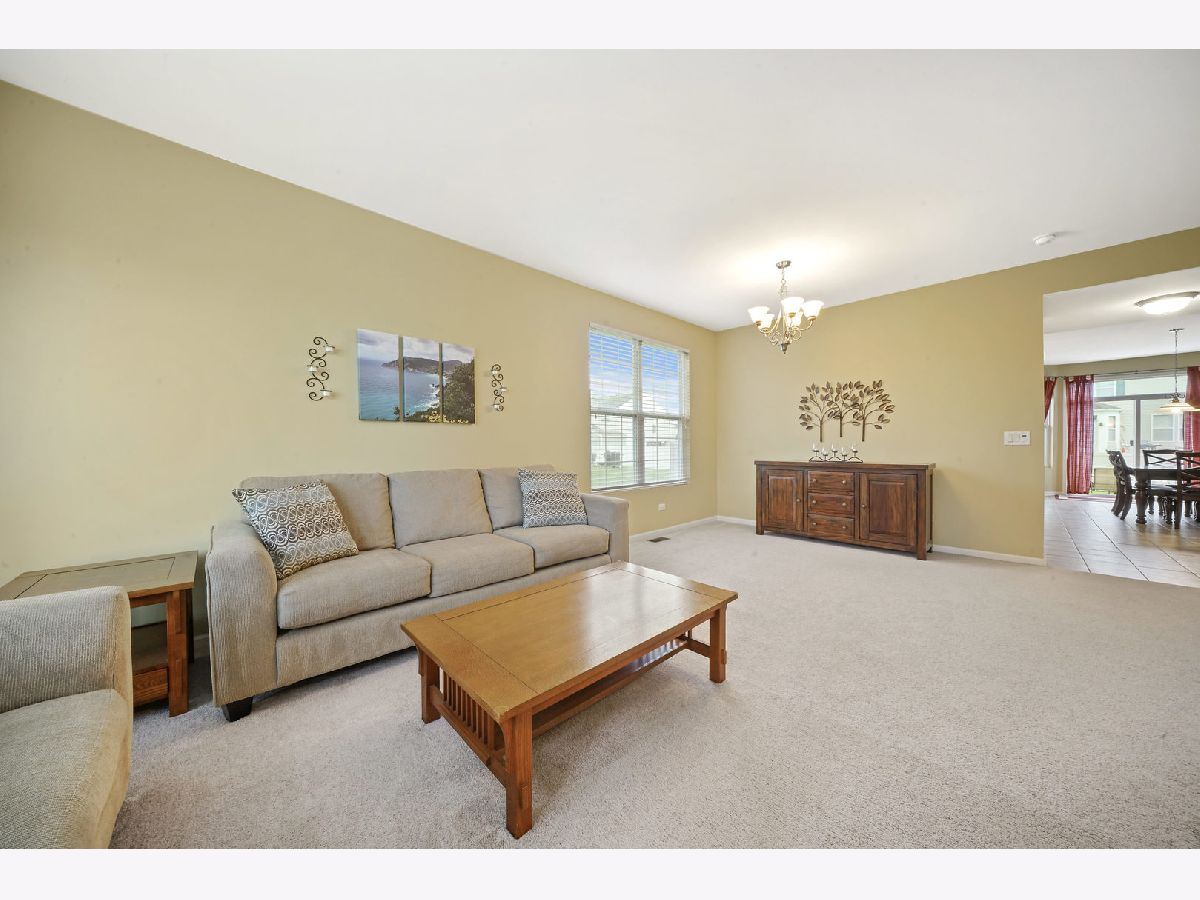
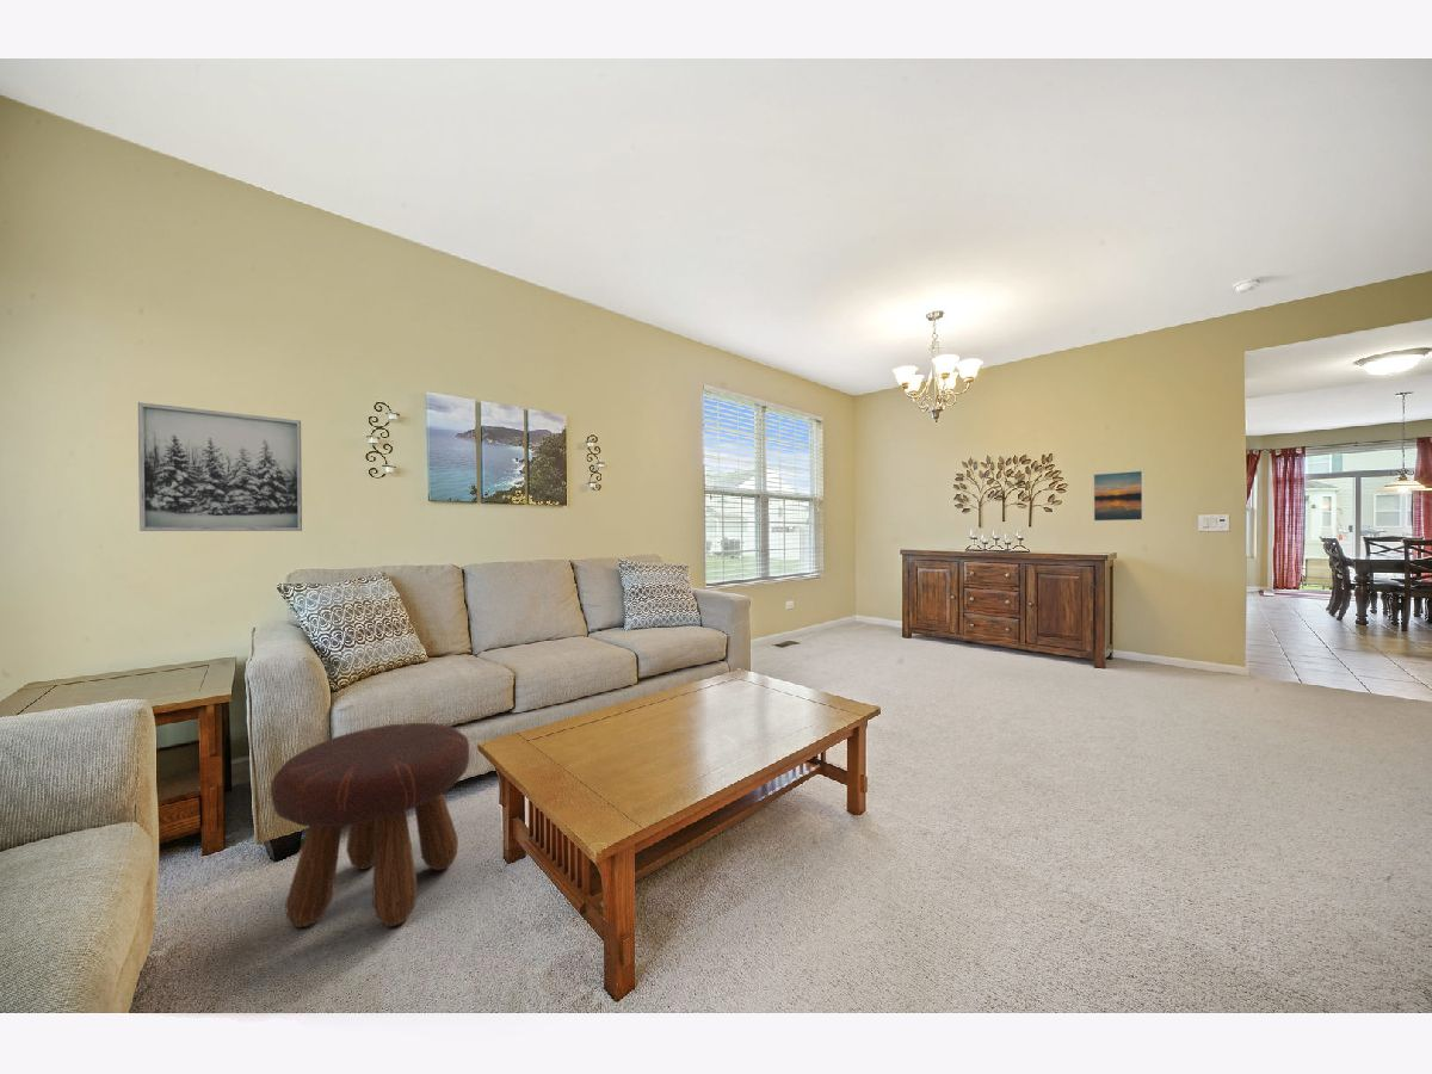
+ footstool (378, 819)
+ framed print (1117, 496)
+ wall art (226, 471)
